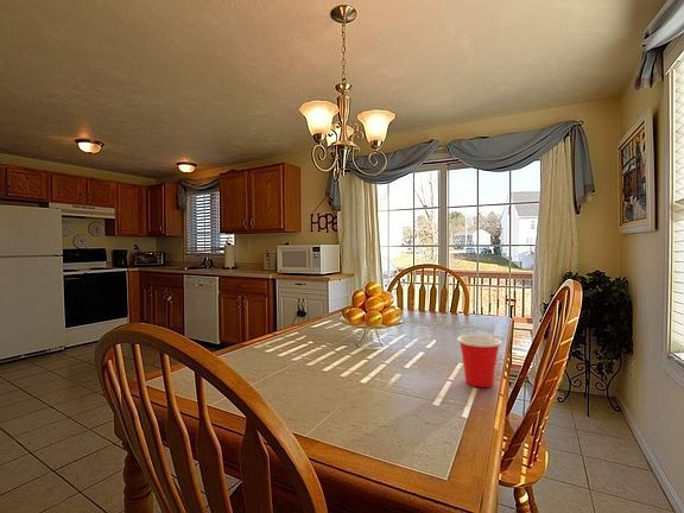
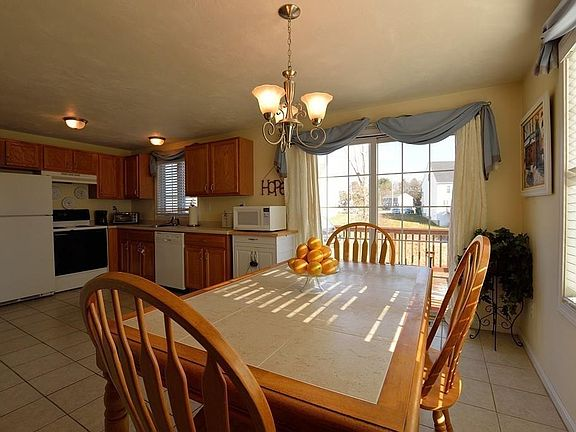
- cup (479, 361)
